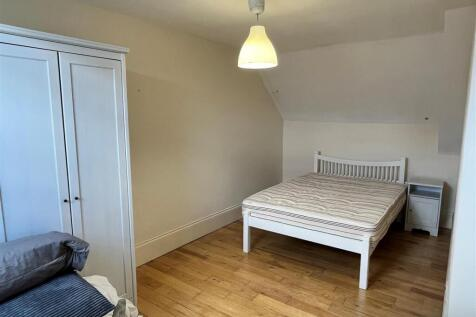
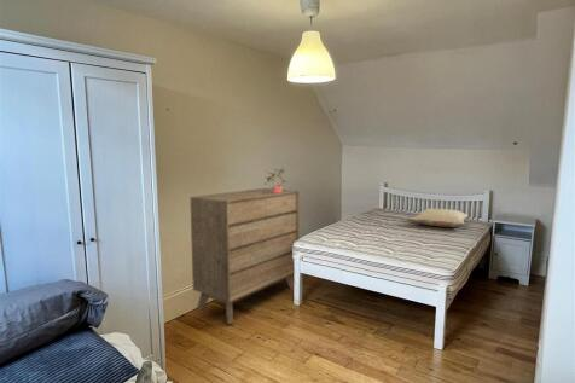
+ dresser (249, 246)
+ potted plant (273, 180)
+ pillow (440, 217)
